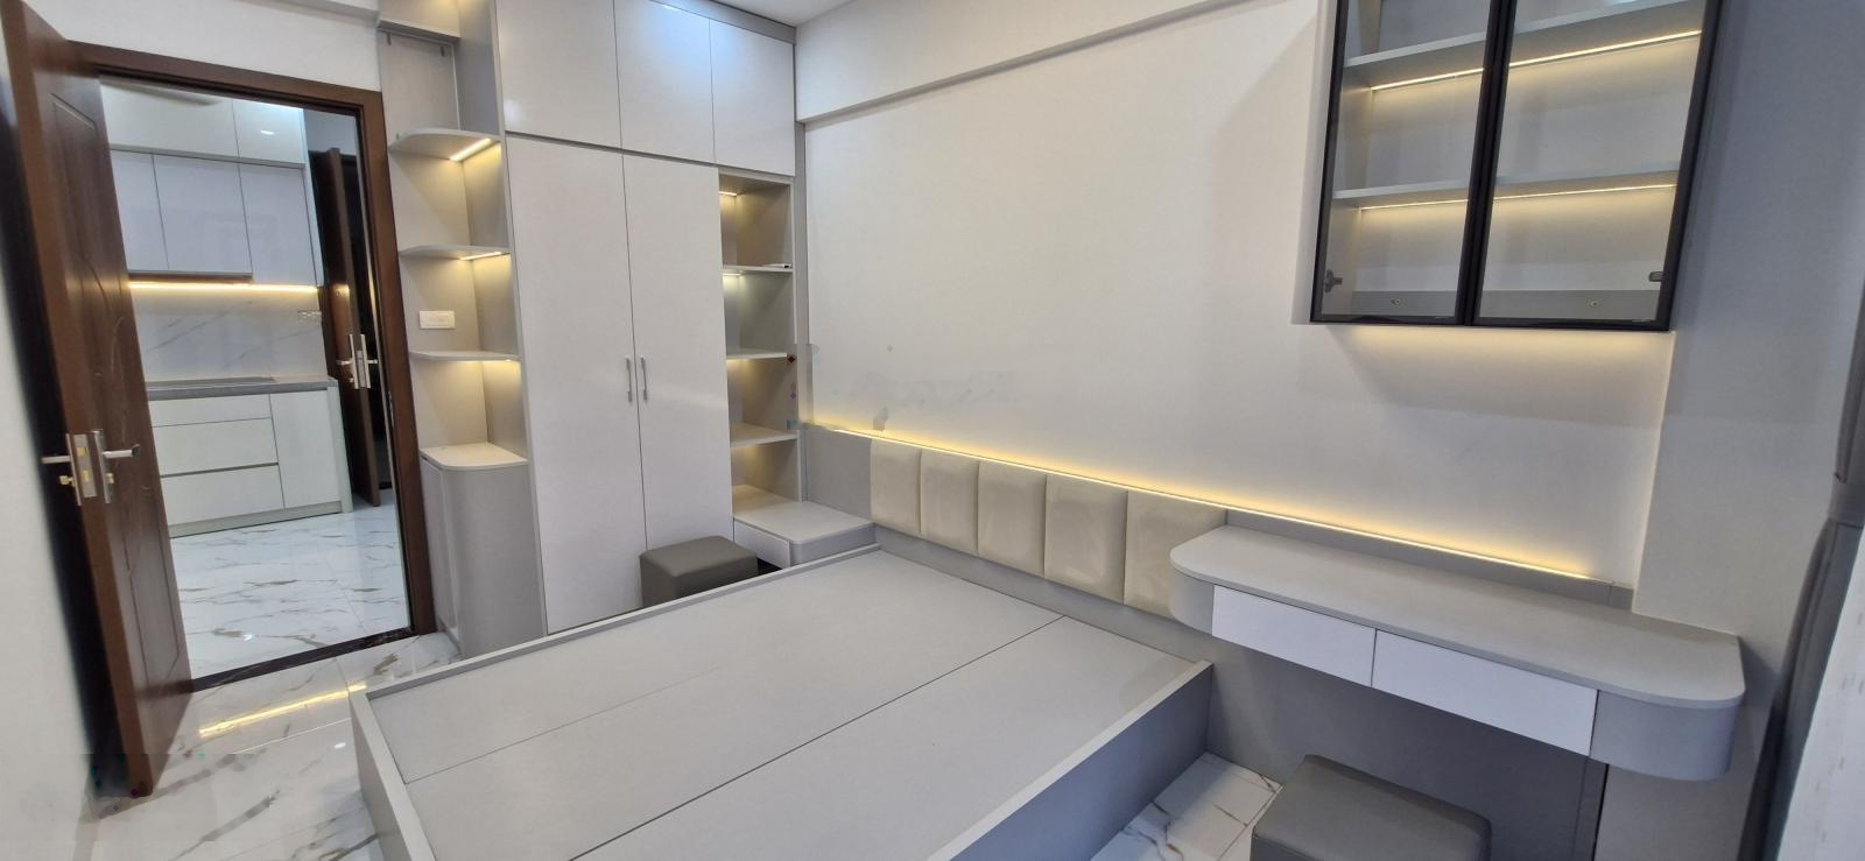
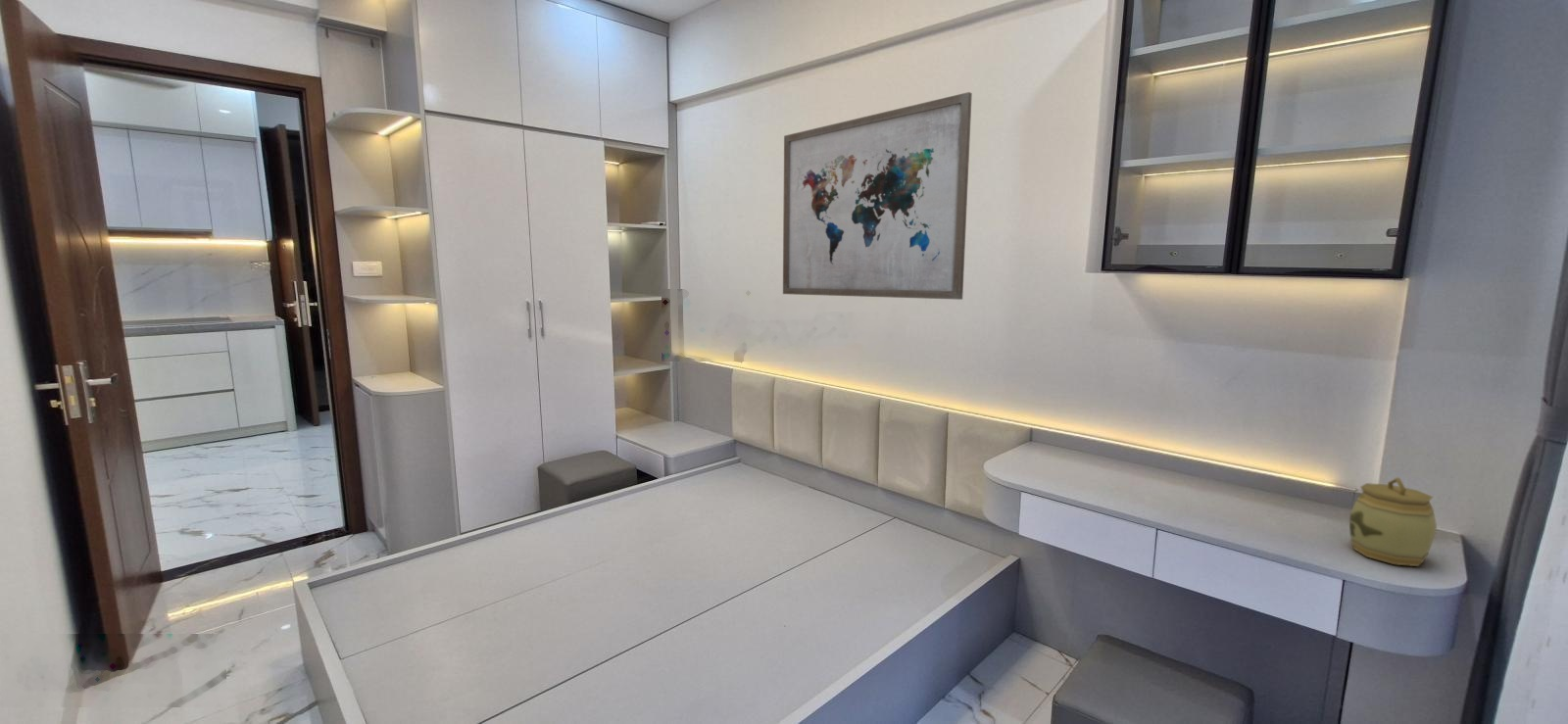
+ jar (1393, 516)
+ wall art (862, 208)
